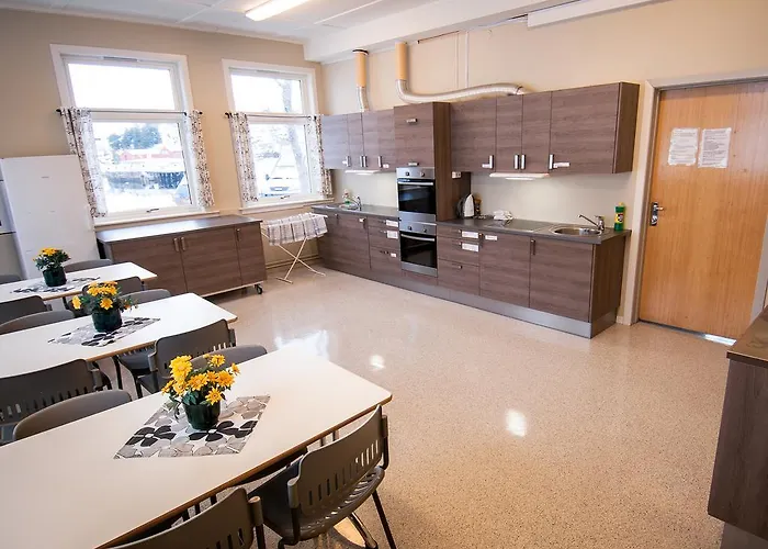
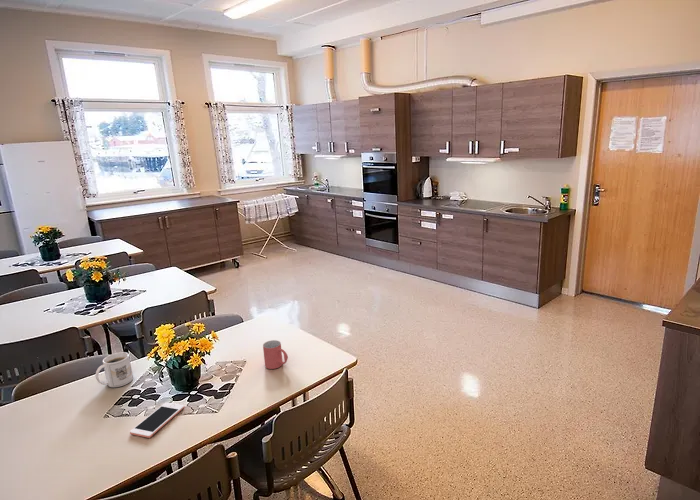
+ cell phone (158, 419)
+ mug (276, 355)
+ mug (115, 370)
